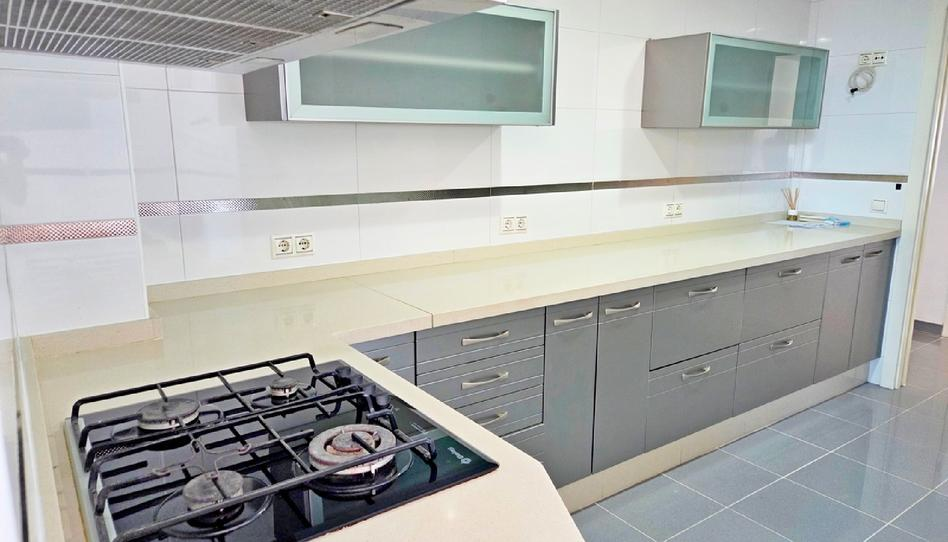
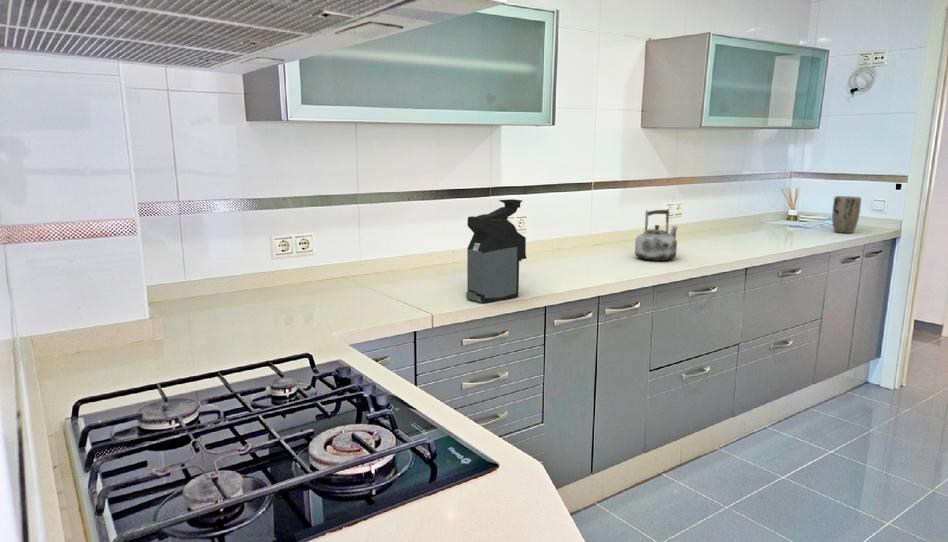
+ kettle (660, 233)
+ coffee maker (496, 249)
+ plant pot (845, 214)
